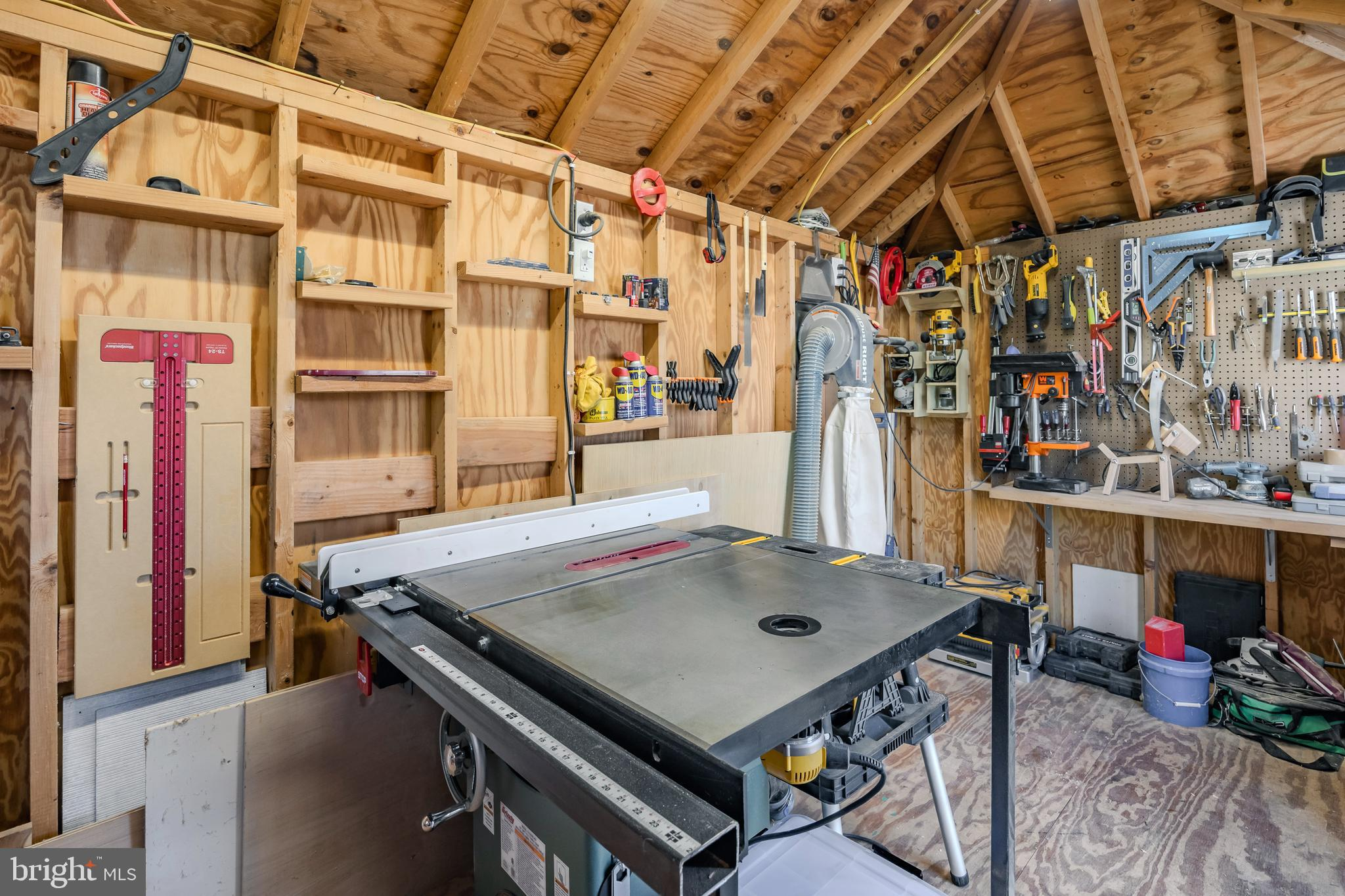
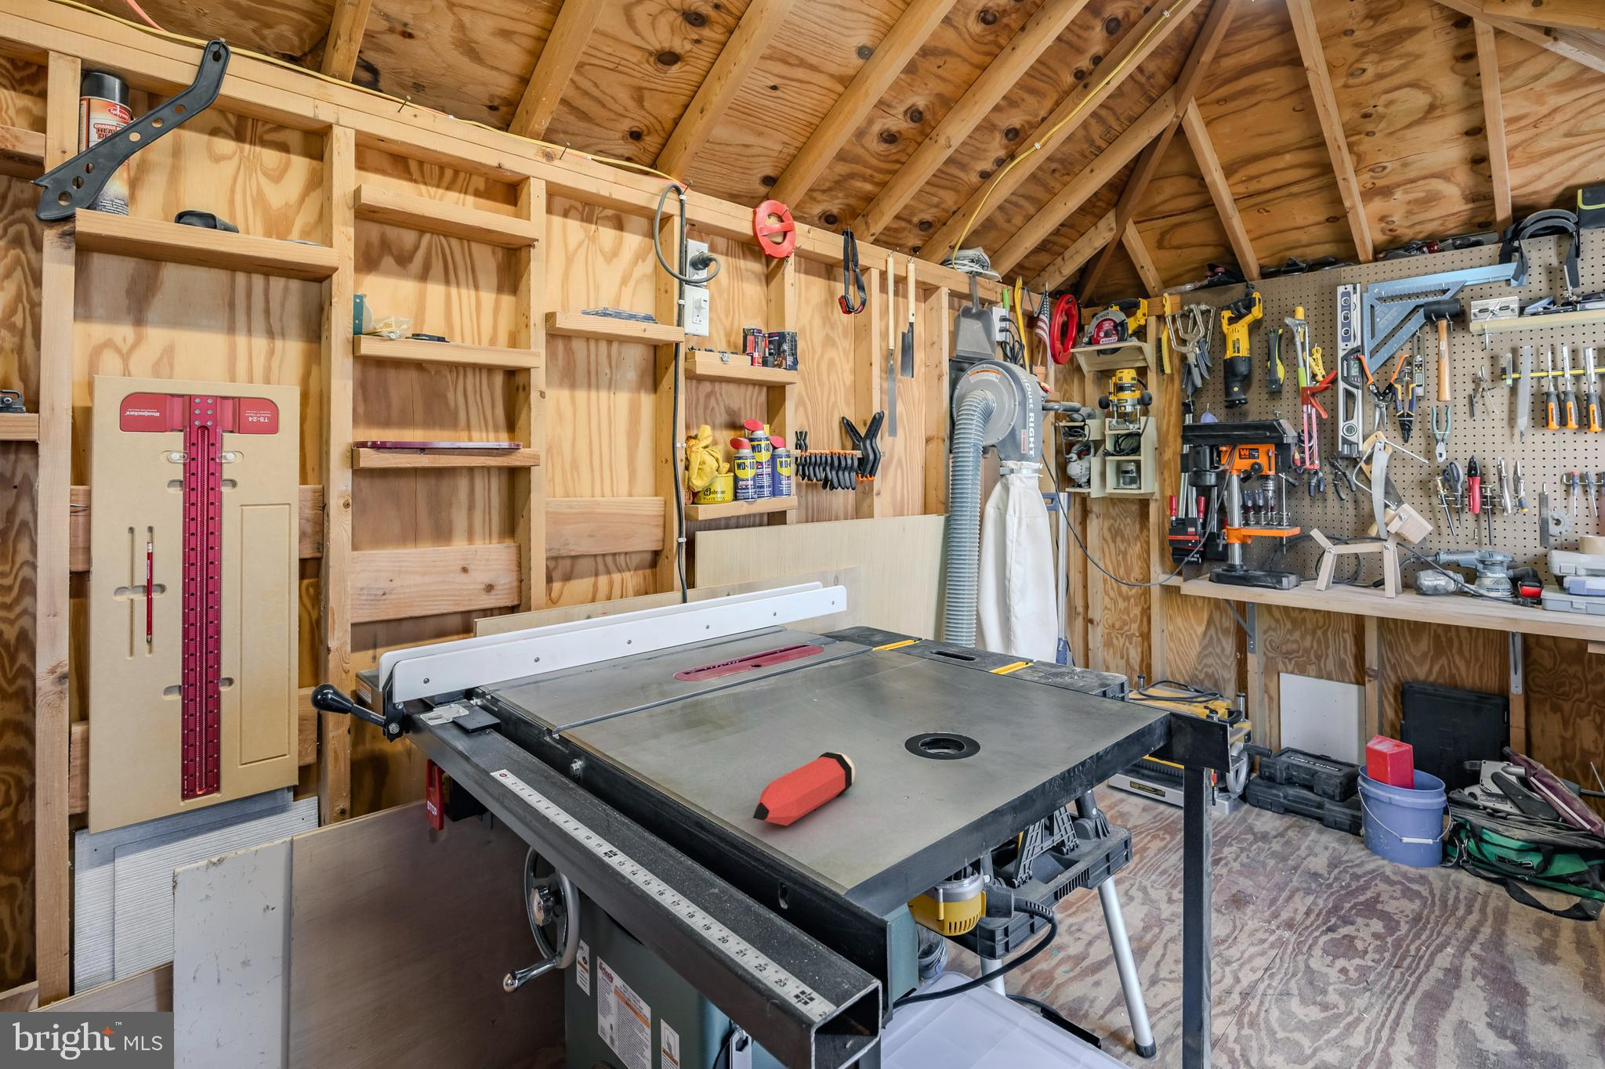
+ coloring material (803, 789)
